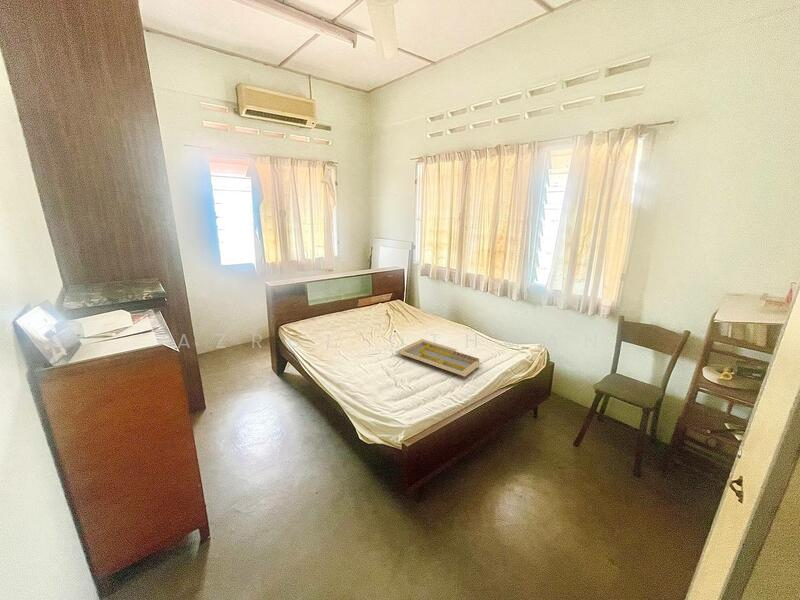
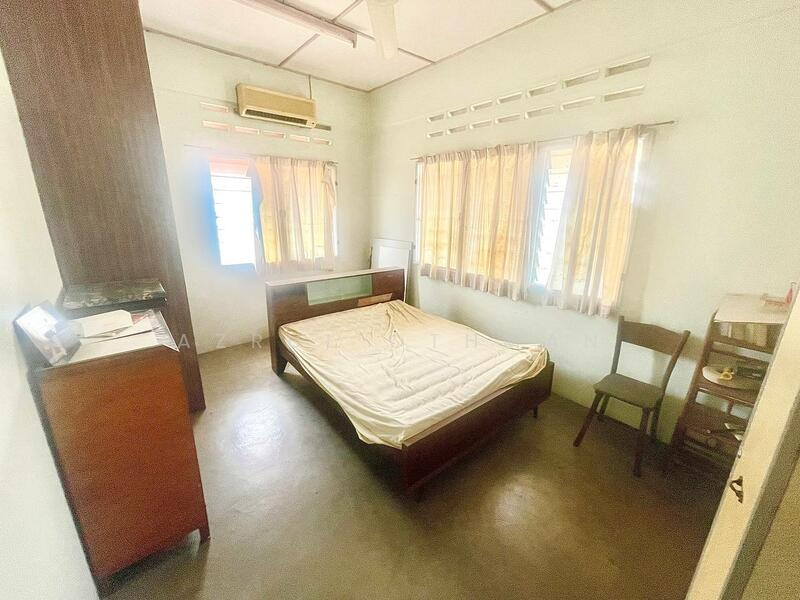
- serving tray (440, 356)
